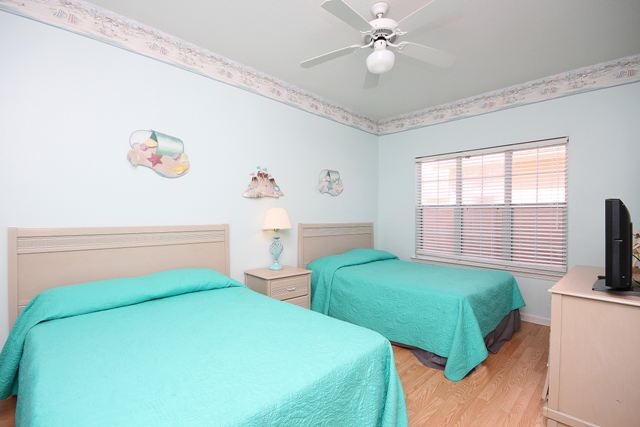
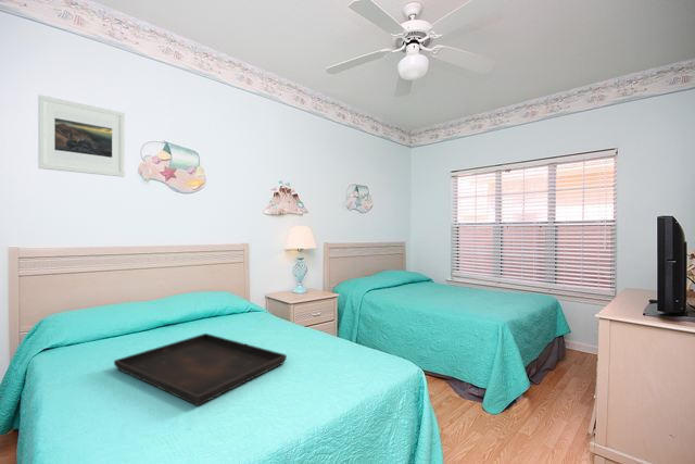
+ serving tray (202, 362)
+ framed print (84, 138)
